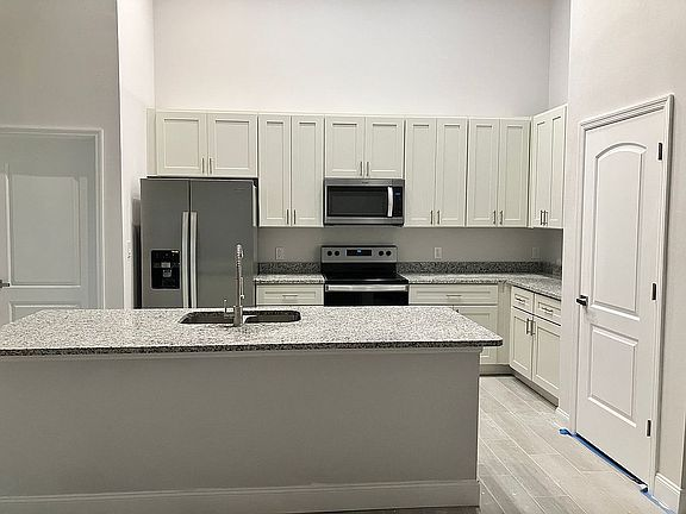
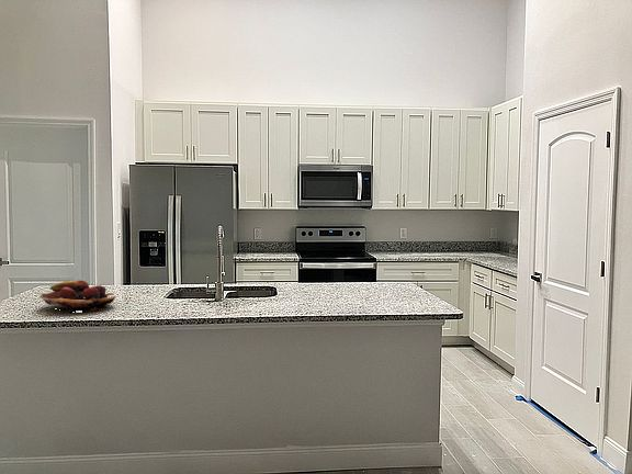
+ fruit basket (77, 294)
